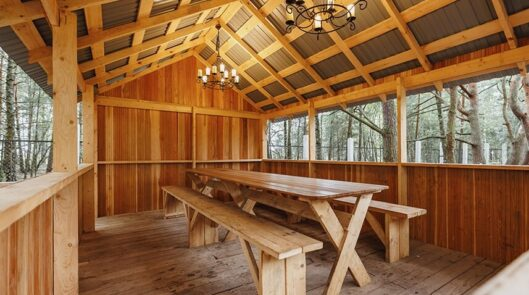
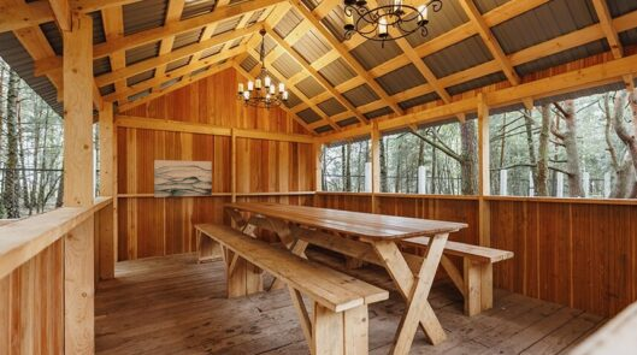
+ wall art (184, 178)
